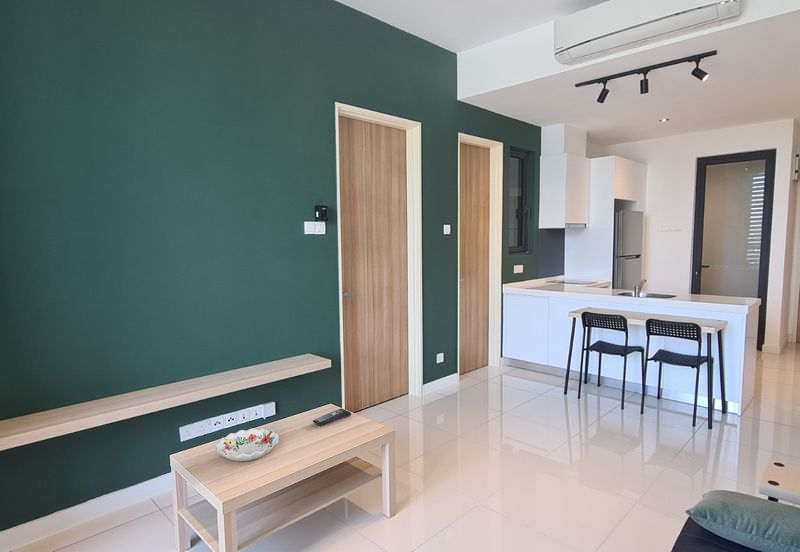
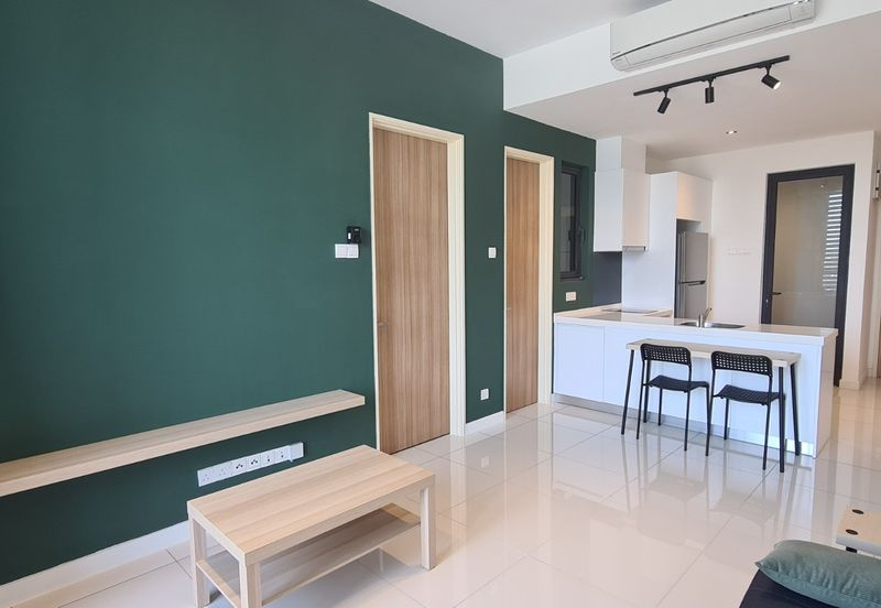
- decorative bowl (248, 447)
- remote control (332, 416)
